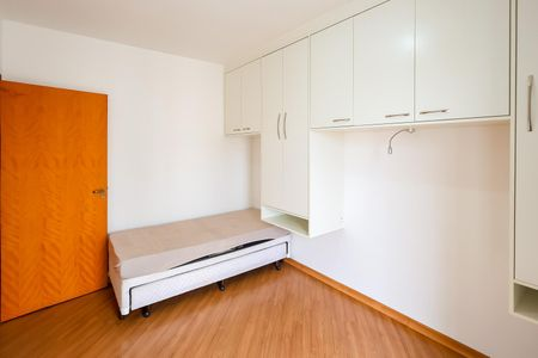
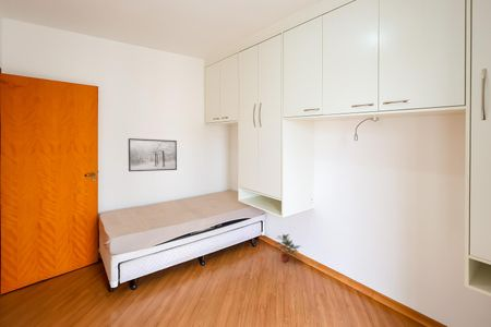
+ potted plant (288, 247)
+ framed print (154, 155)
